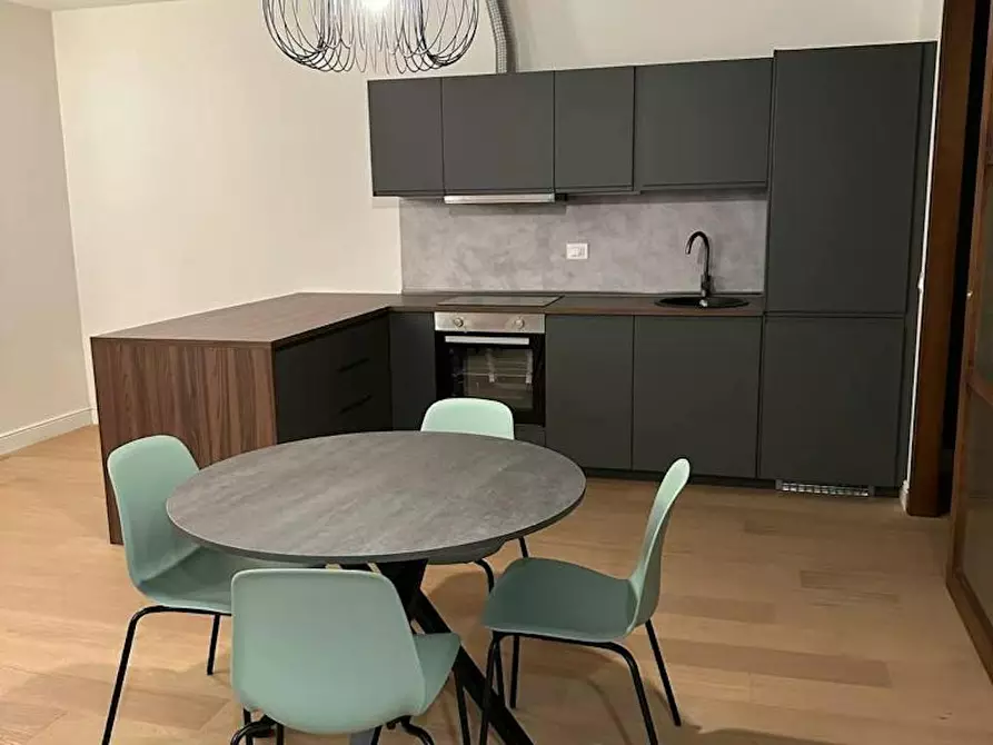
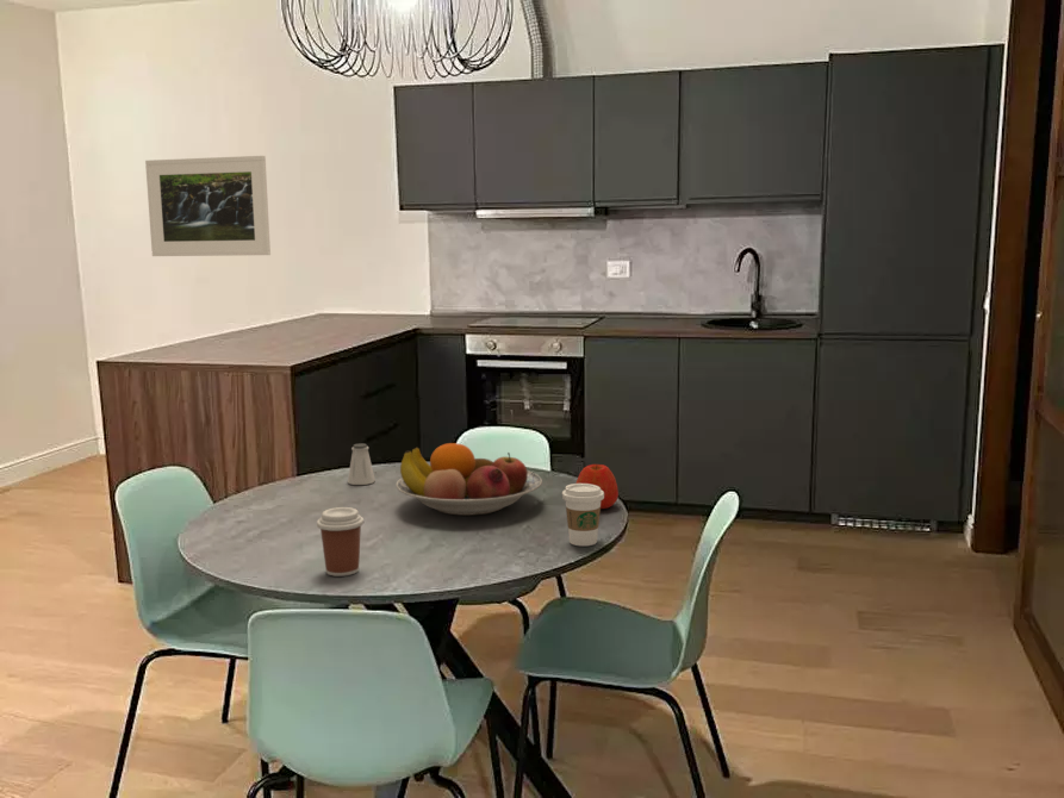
+ coffee cup (341, 541)
+ apple (596, 485)
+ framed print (207, 207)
+ coffee cup (583, 515)
+ saltshaker (360, 463)
+ fruit bowl (468, 475)
